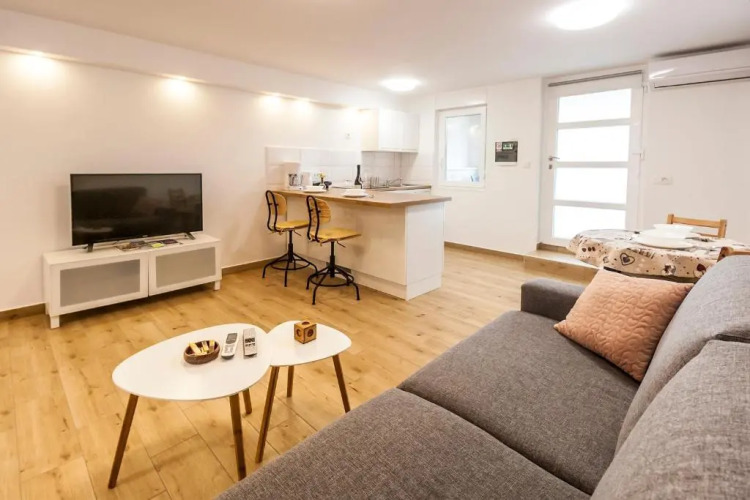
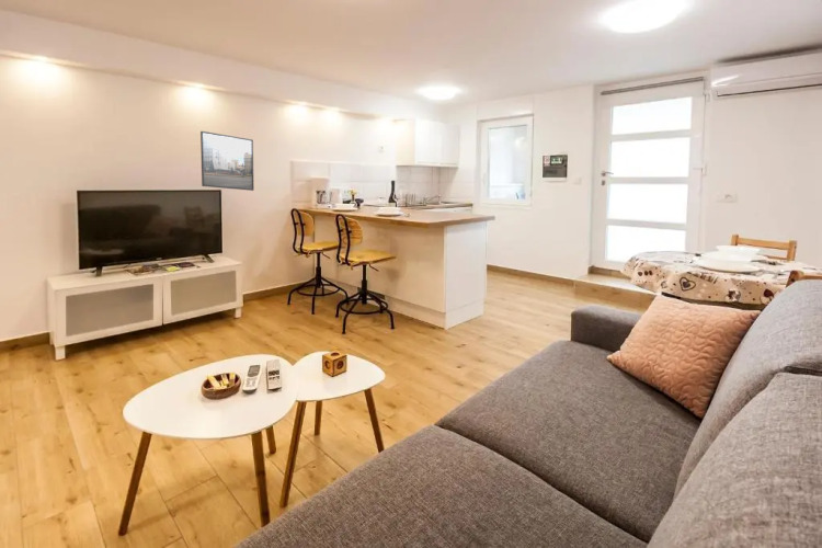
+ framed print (228, 161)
